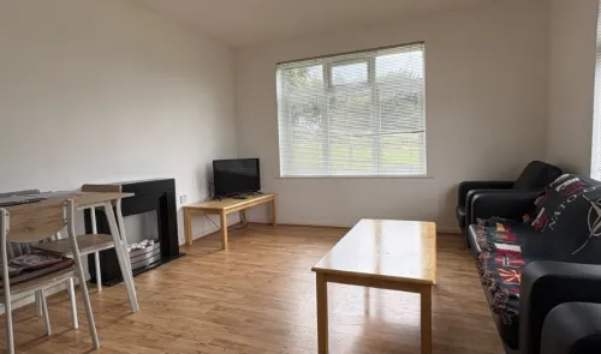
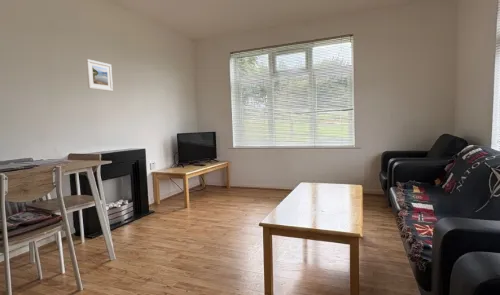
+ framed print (100, 75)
